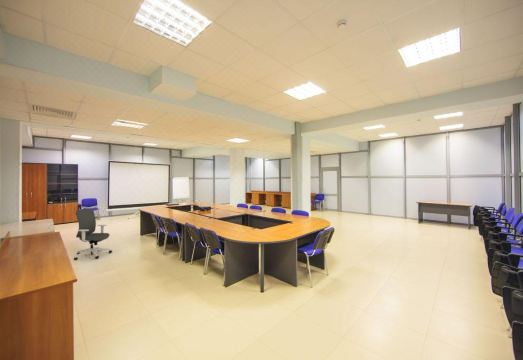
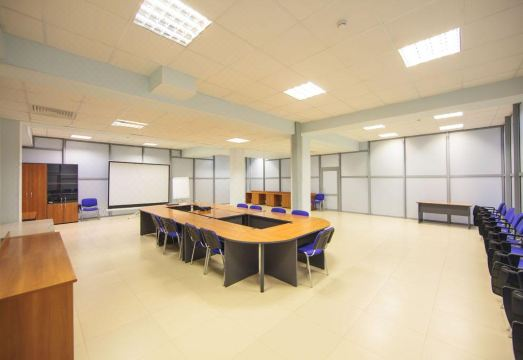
- office chair (91, 232)
